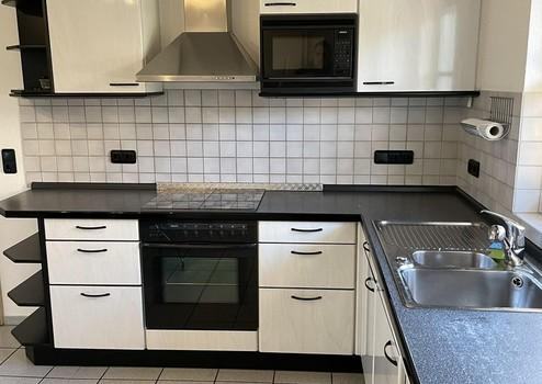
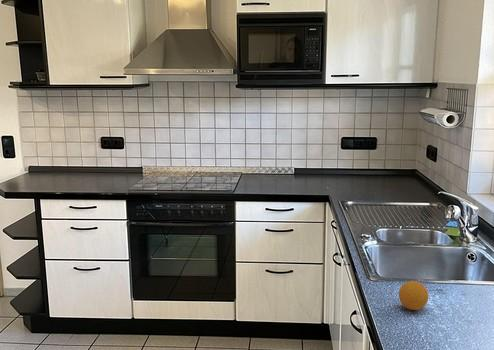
+ fruit (413, 295)
